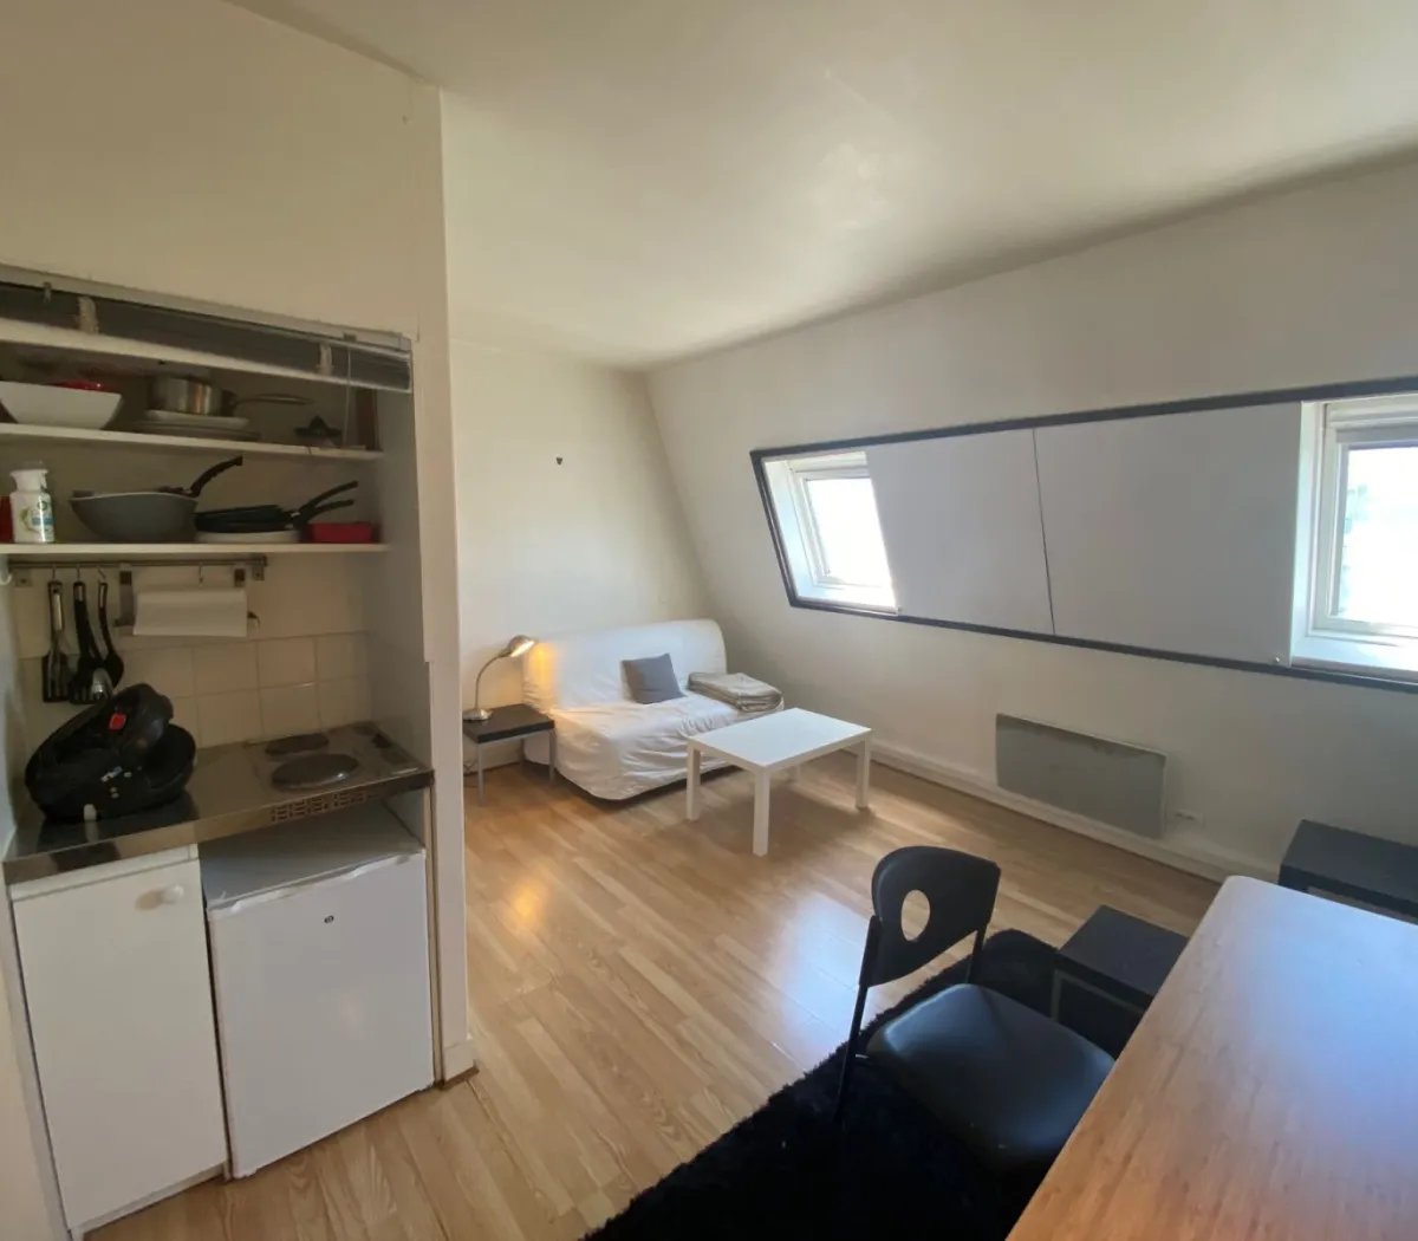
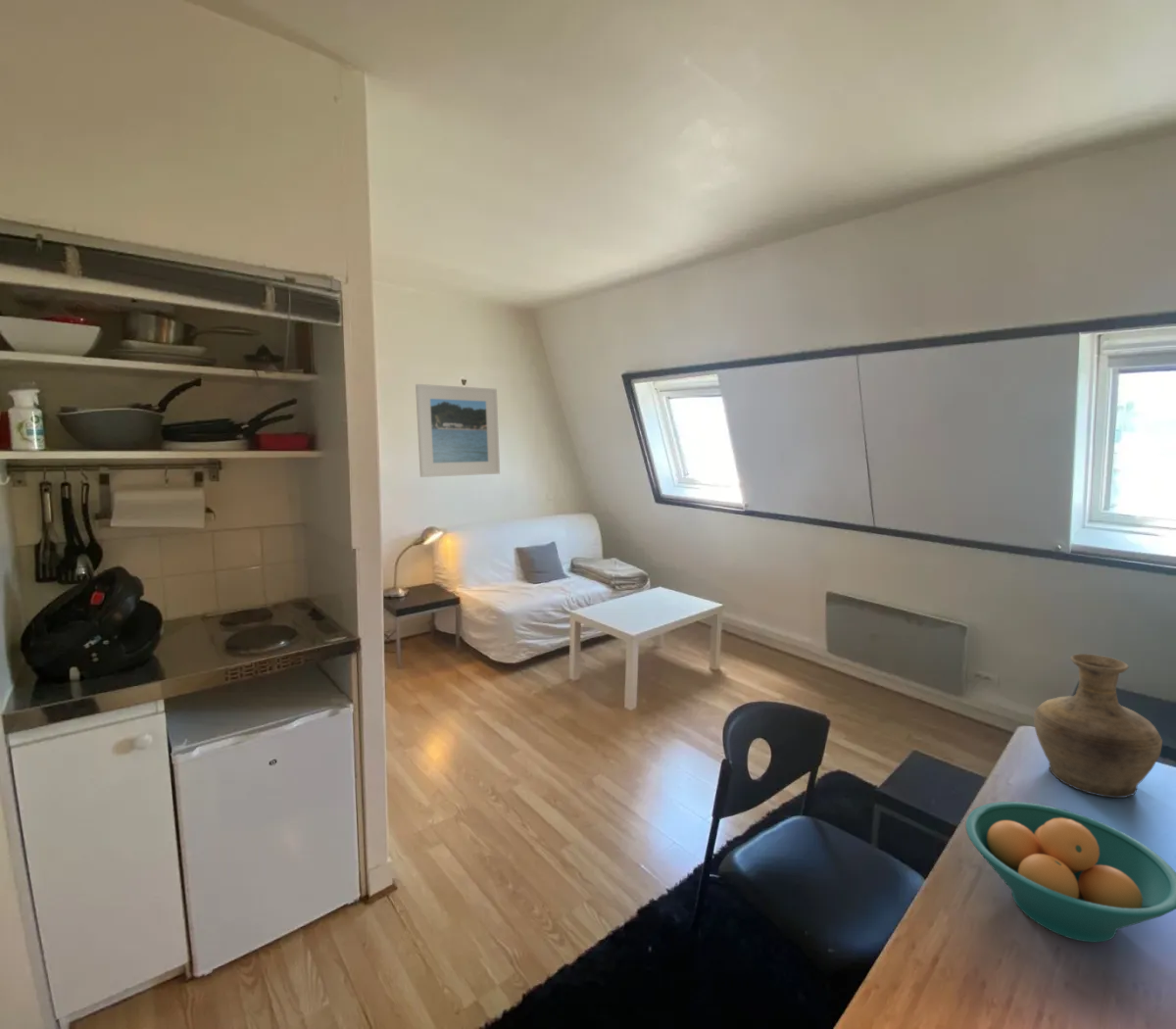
+ vase (1095, 720)
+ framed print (460, 431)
+ fruit bowl (1064, 866)
